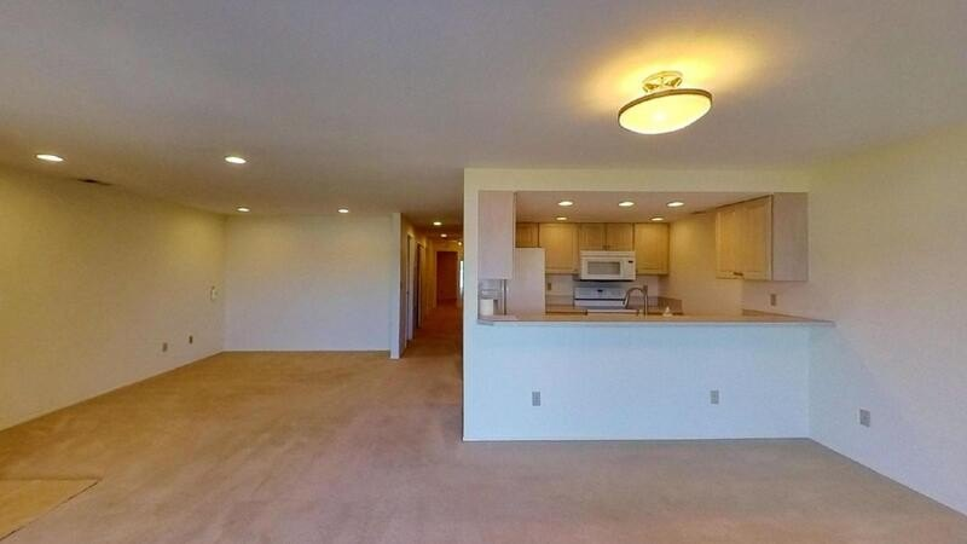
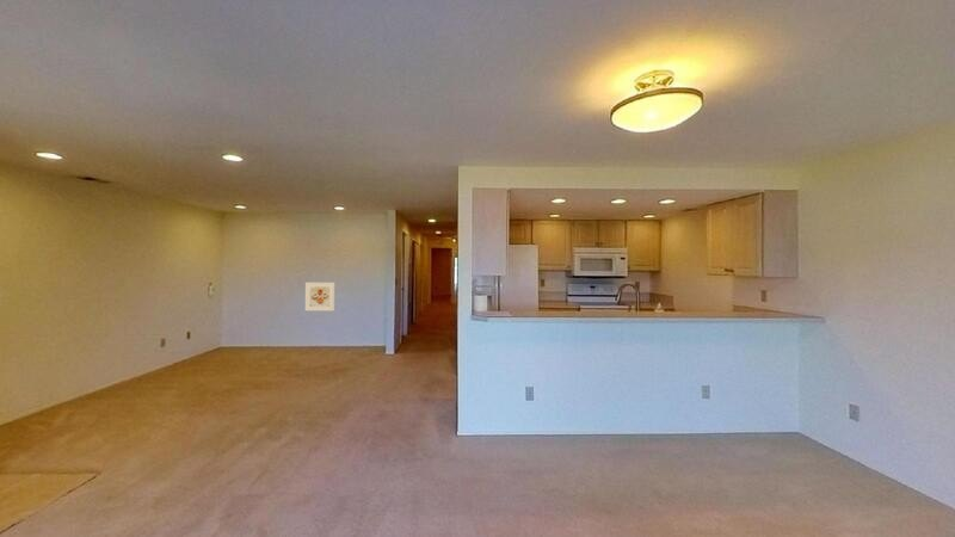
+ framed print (320, 296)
